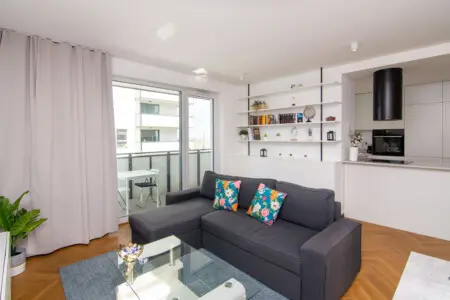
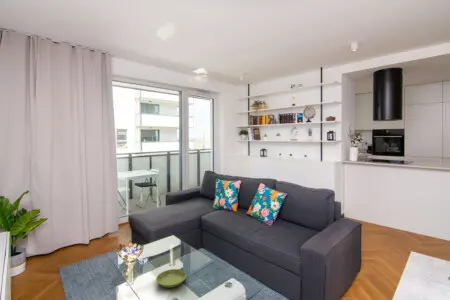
+ saucer (171, 278)
